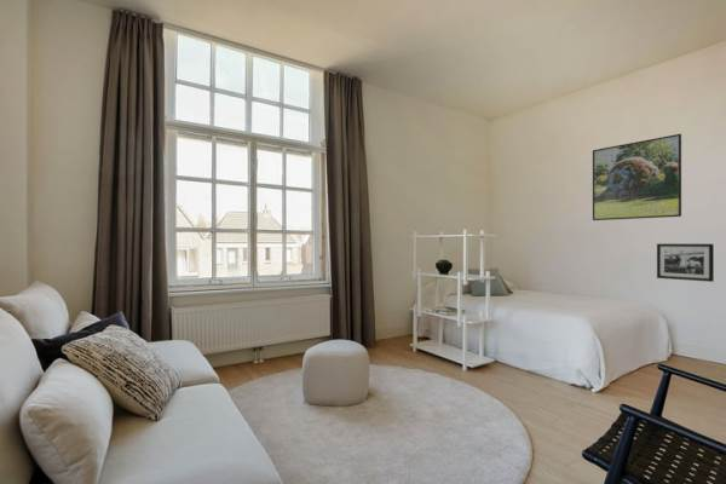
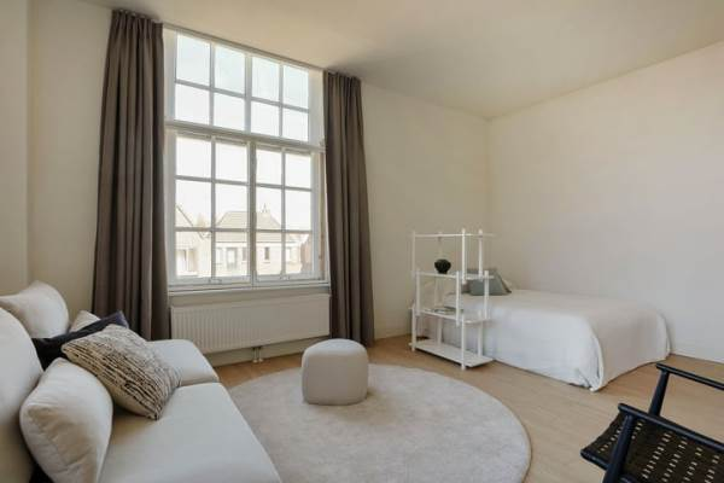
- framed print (633, 180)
- picture frame (684, 261)
